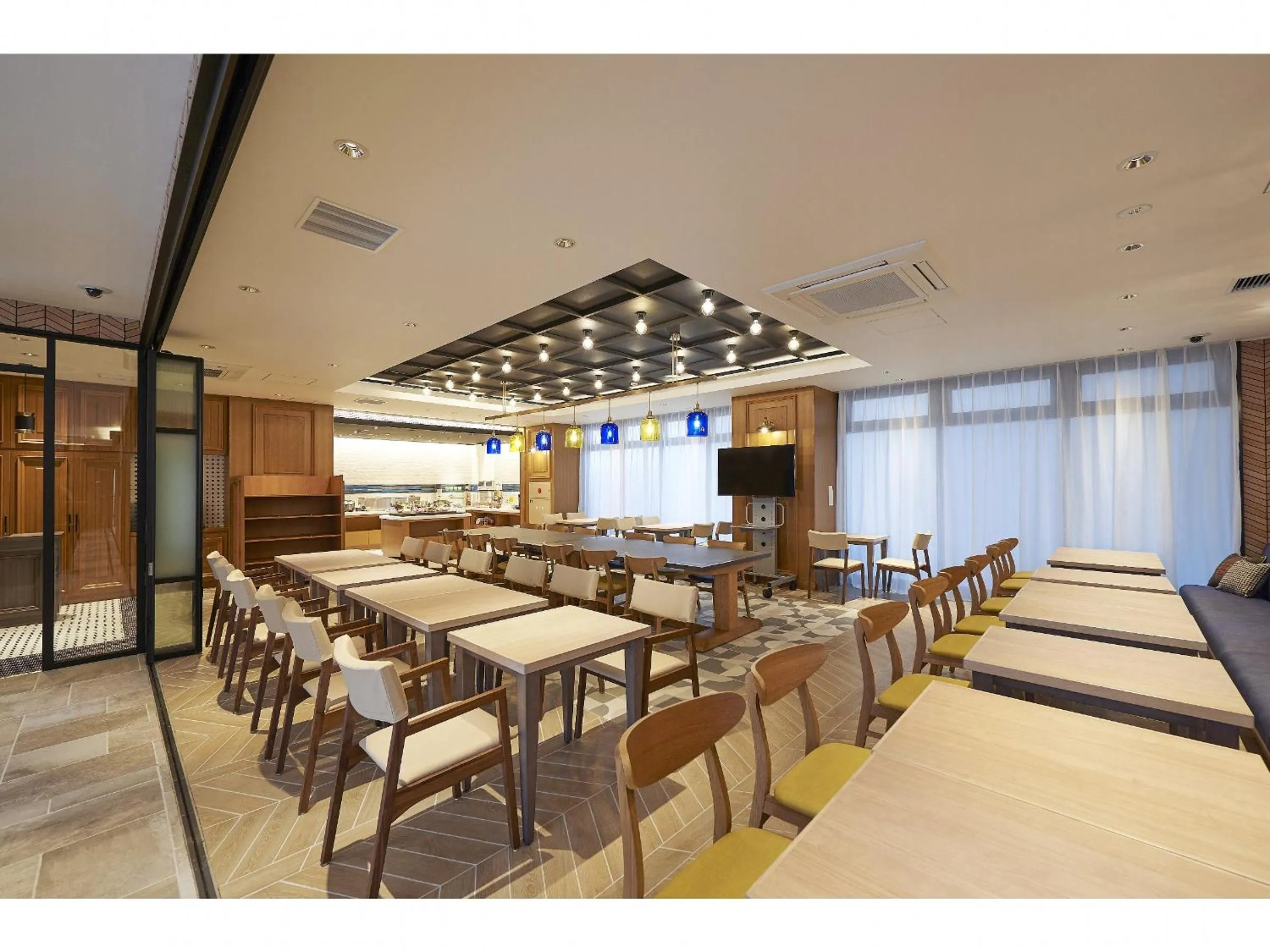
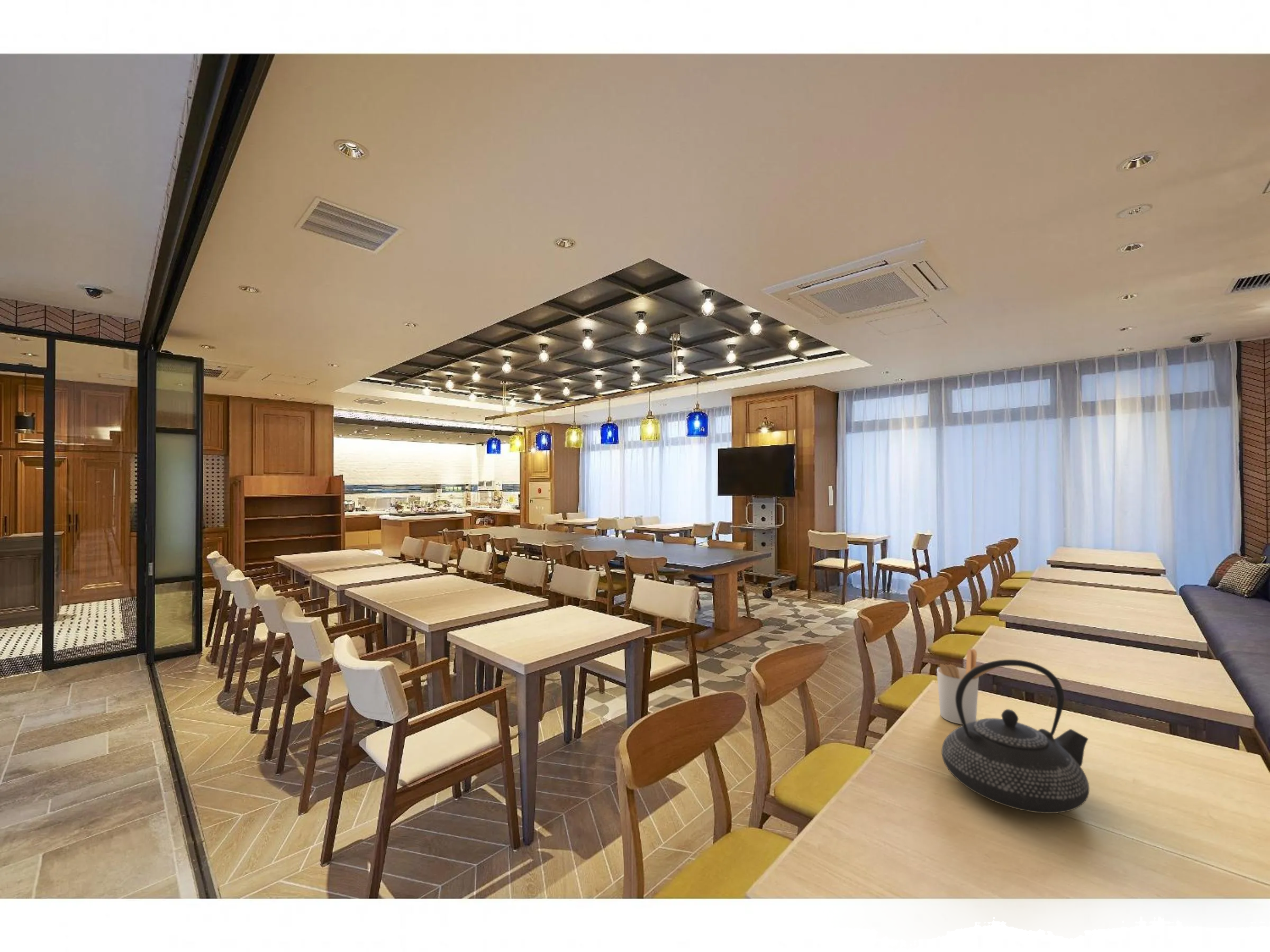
+ teapot (1018, 724)
+ utensil holder (966, 688)
